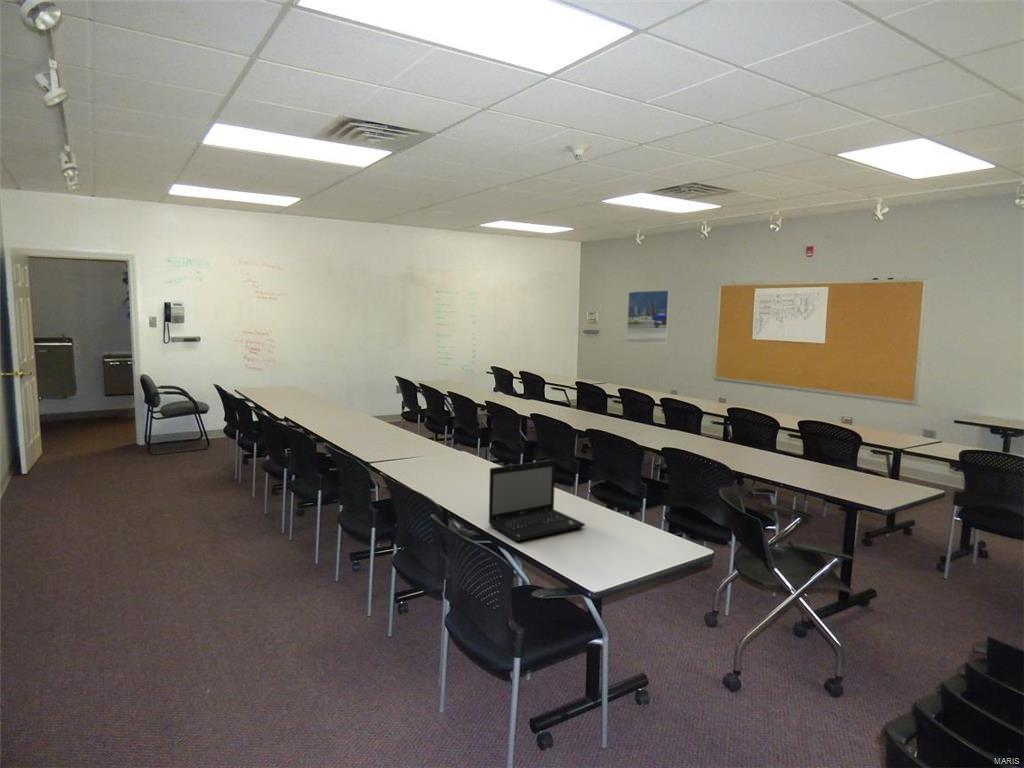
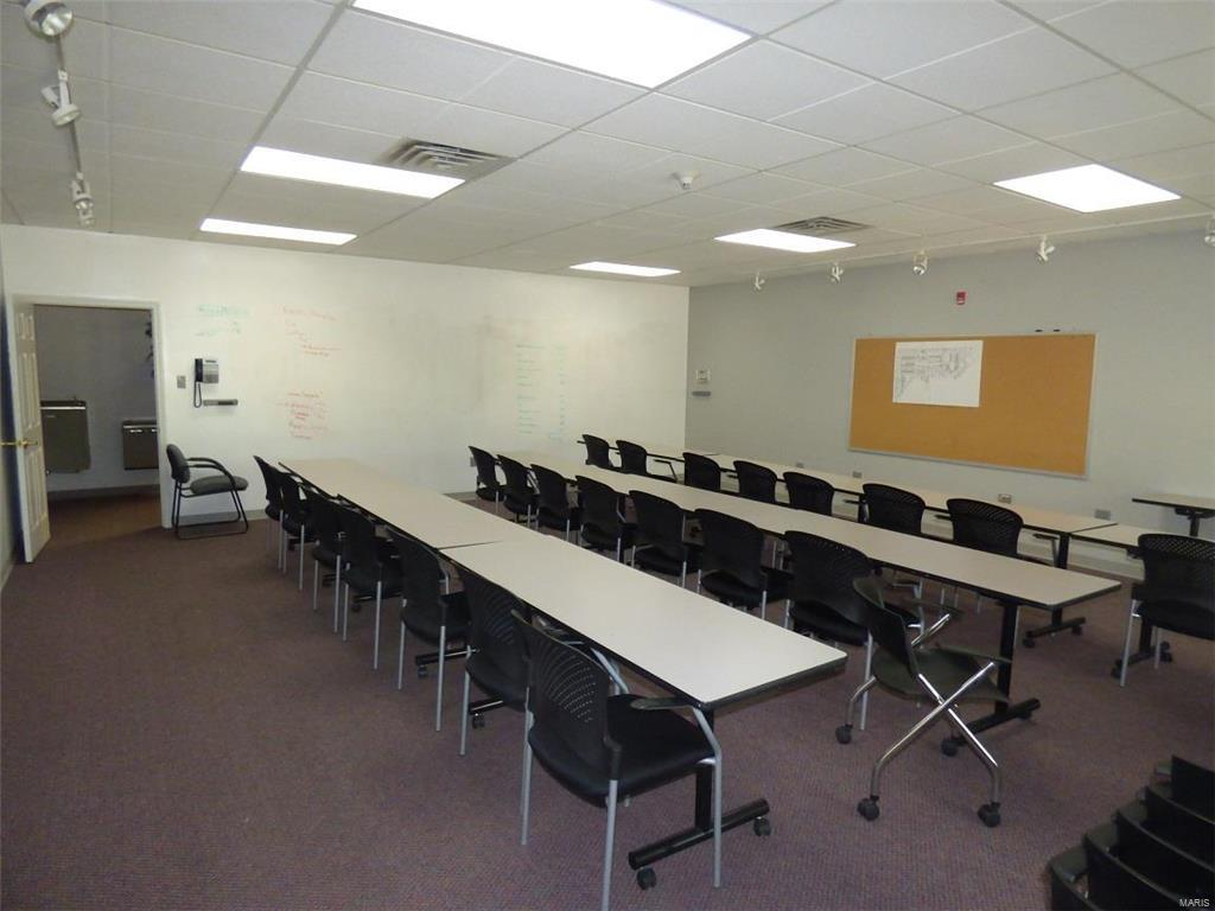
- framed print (647, 317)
- laptop (537, 498)
